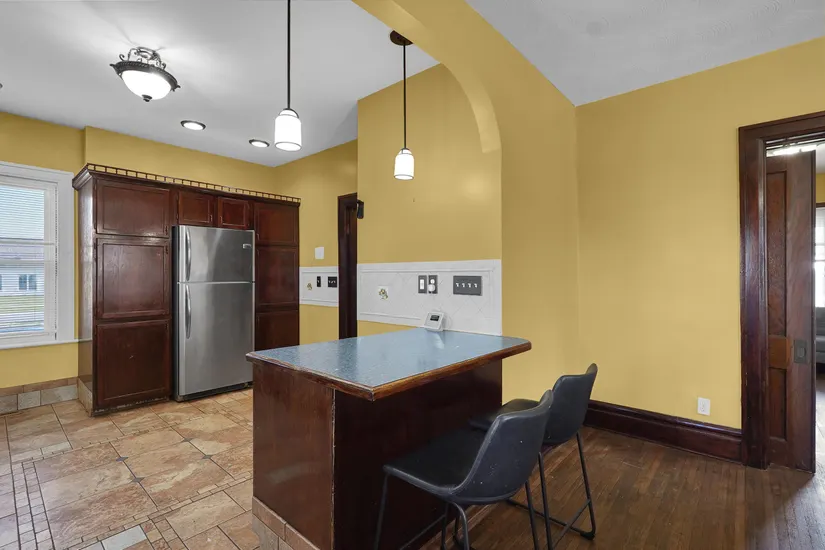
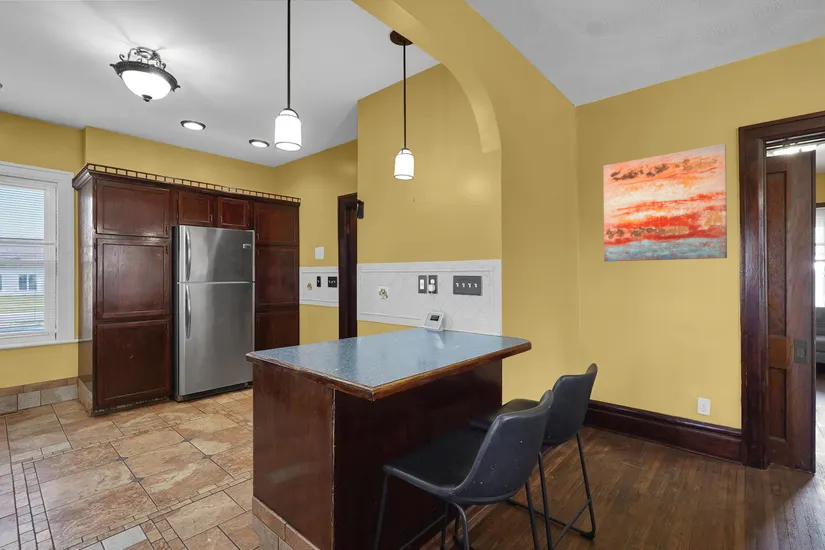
+ wall art (659, 207)
